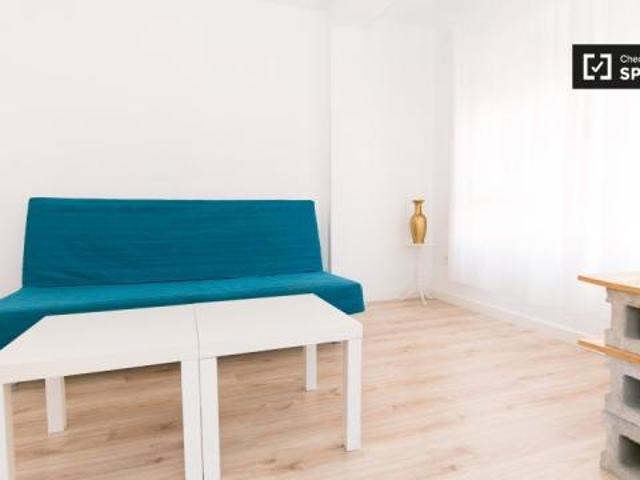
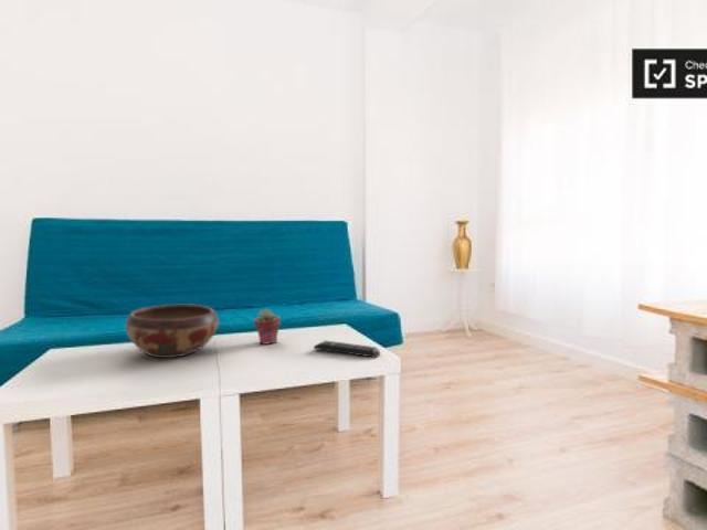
+ potted succulent (267, 325)
+ remote control (346, 348)
+ decorative bowl (173, 330)
